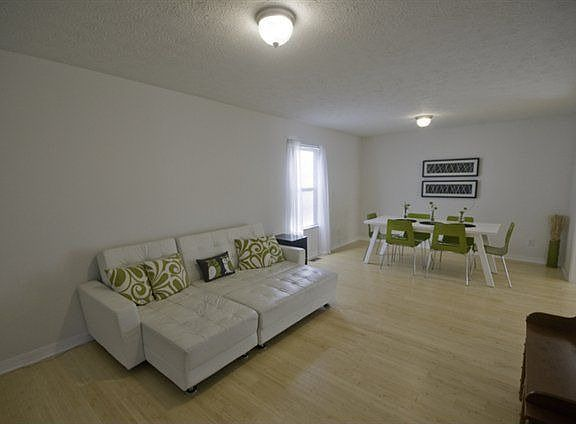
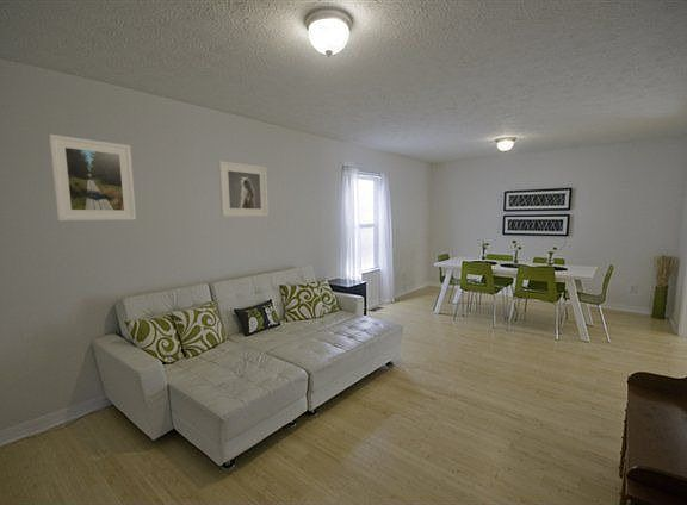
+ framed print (245, 191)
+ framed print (95, 180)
